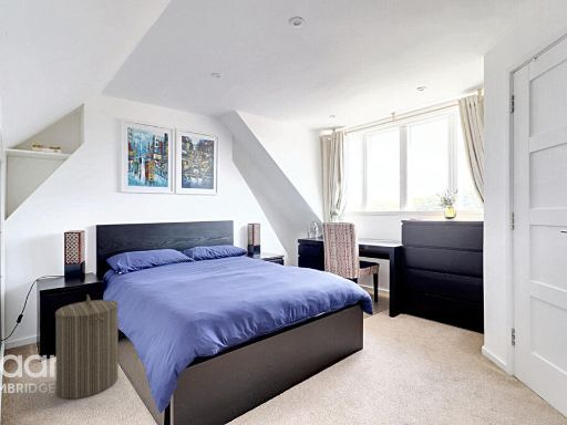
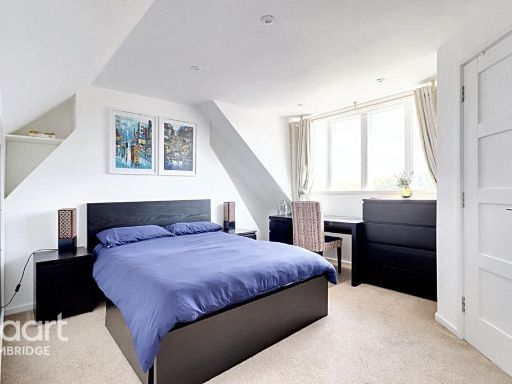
- laundry hamper (87, 339)
